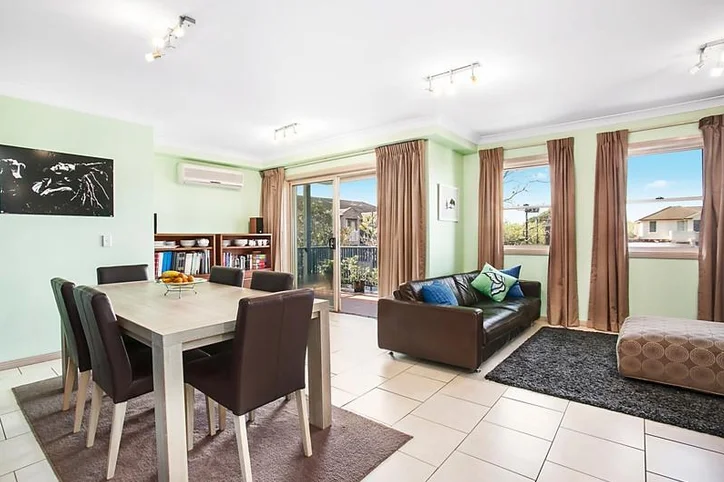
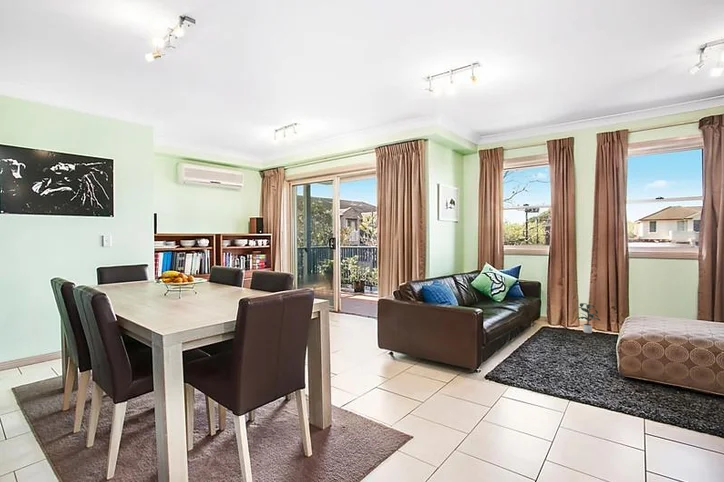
+ potted plant (590, 316)
